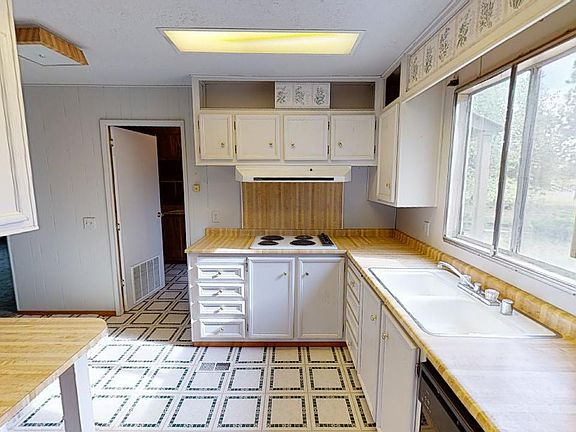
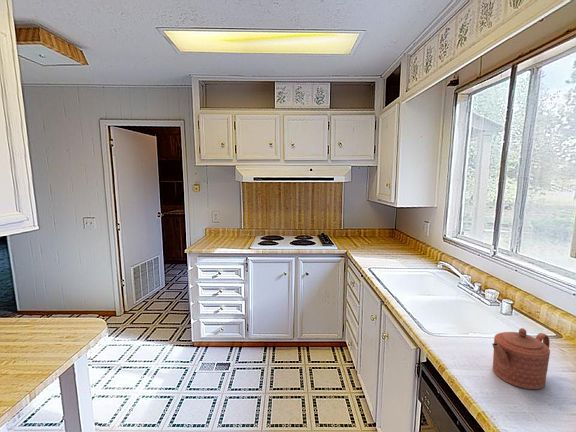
+ teapot (519, 352)
